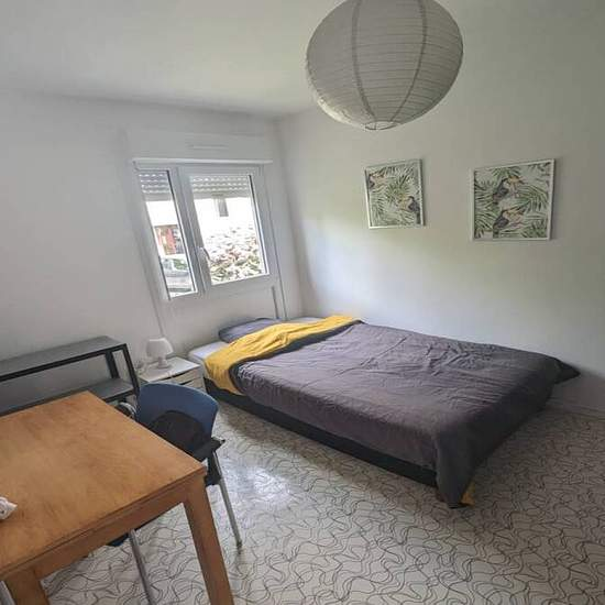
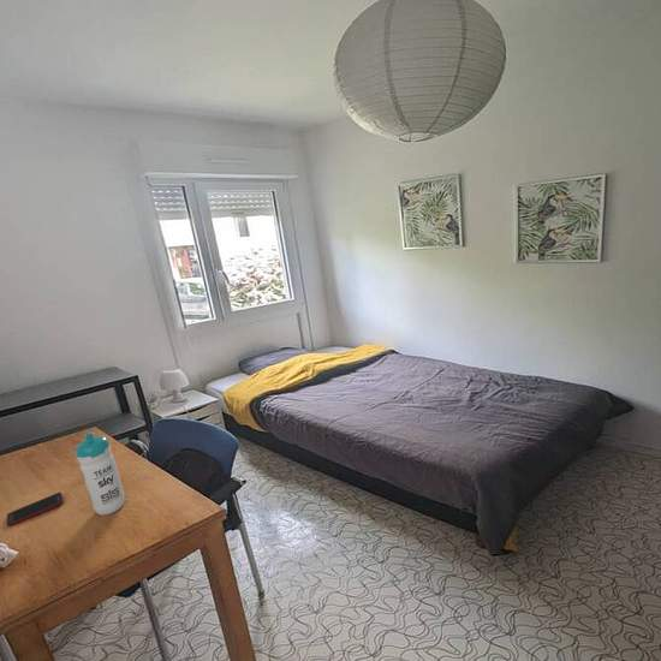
+ cell phone (35, 508)
+ water bottle (100, 471)
